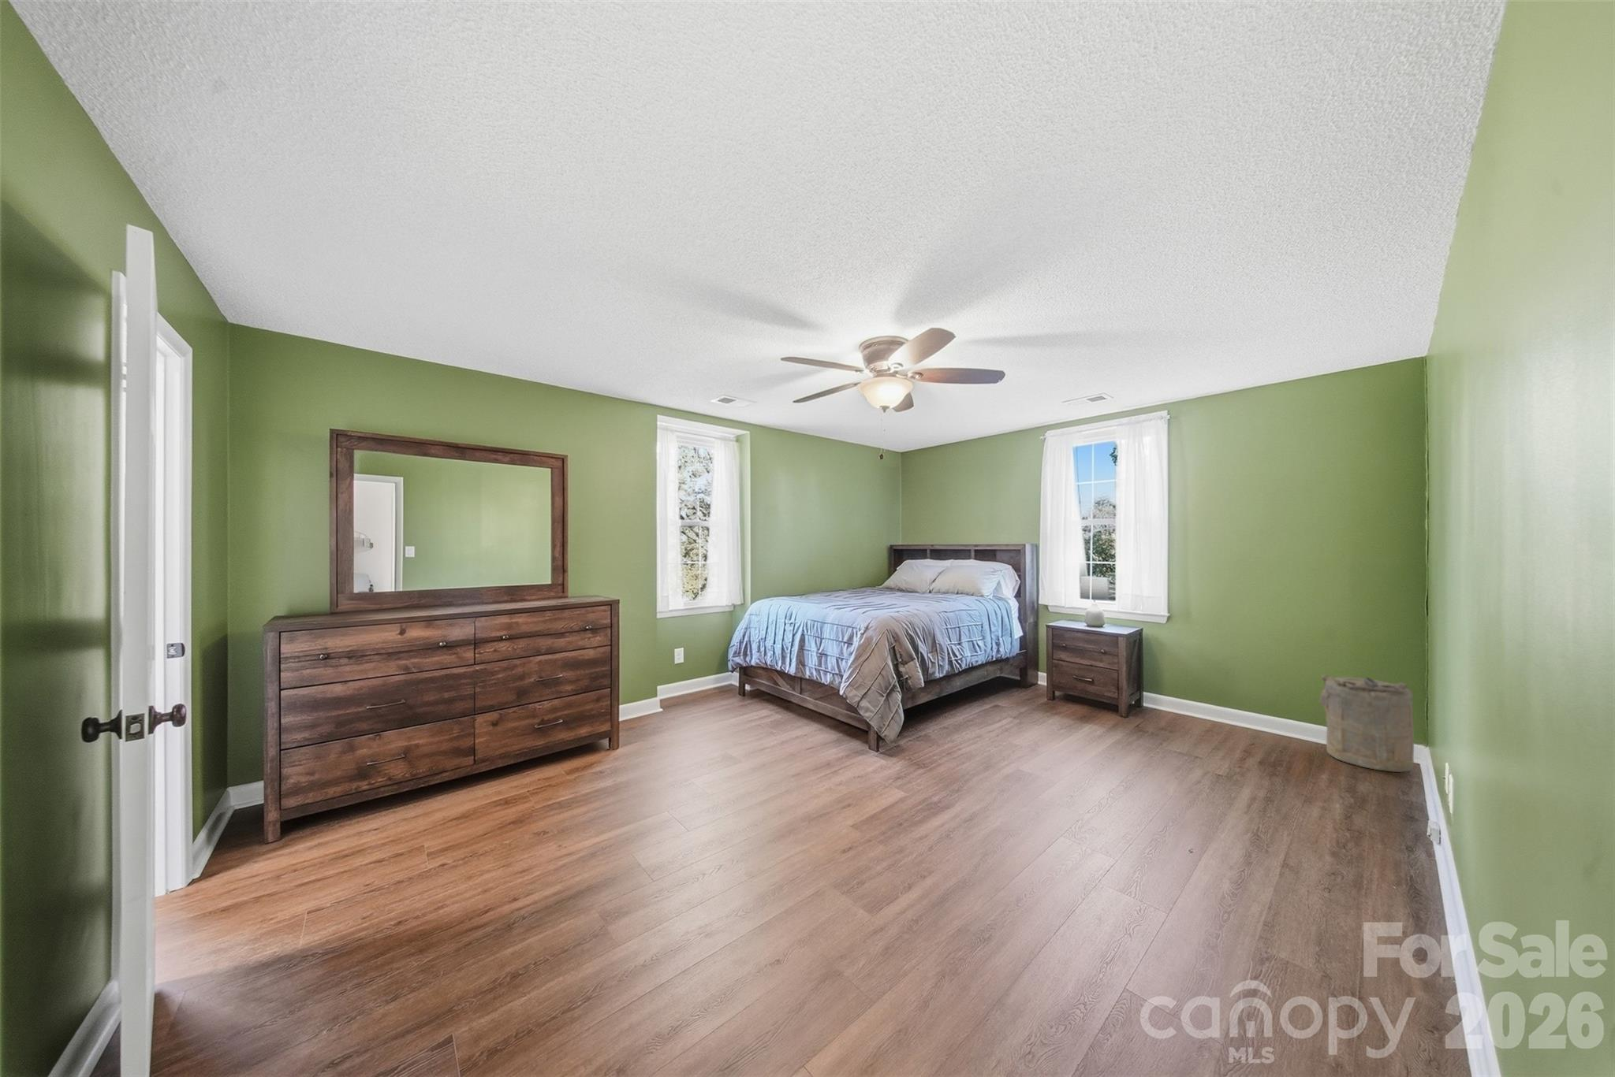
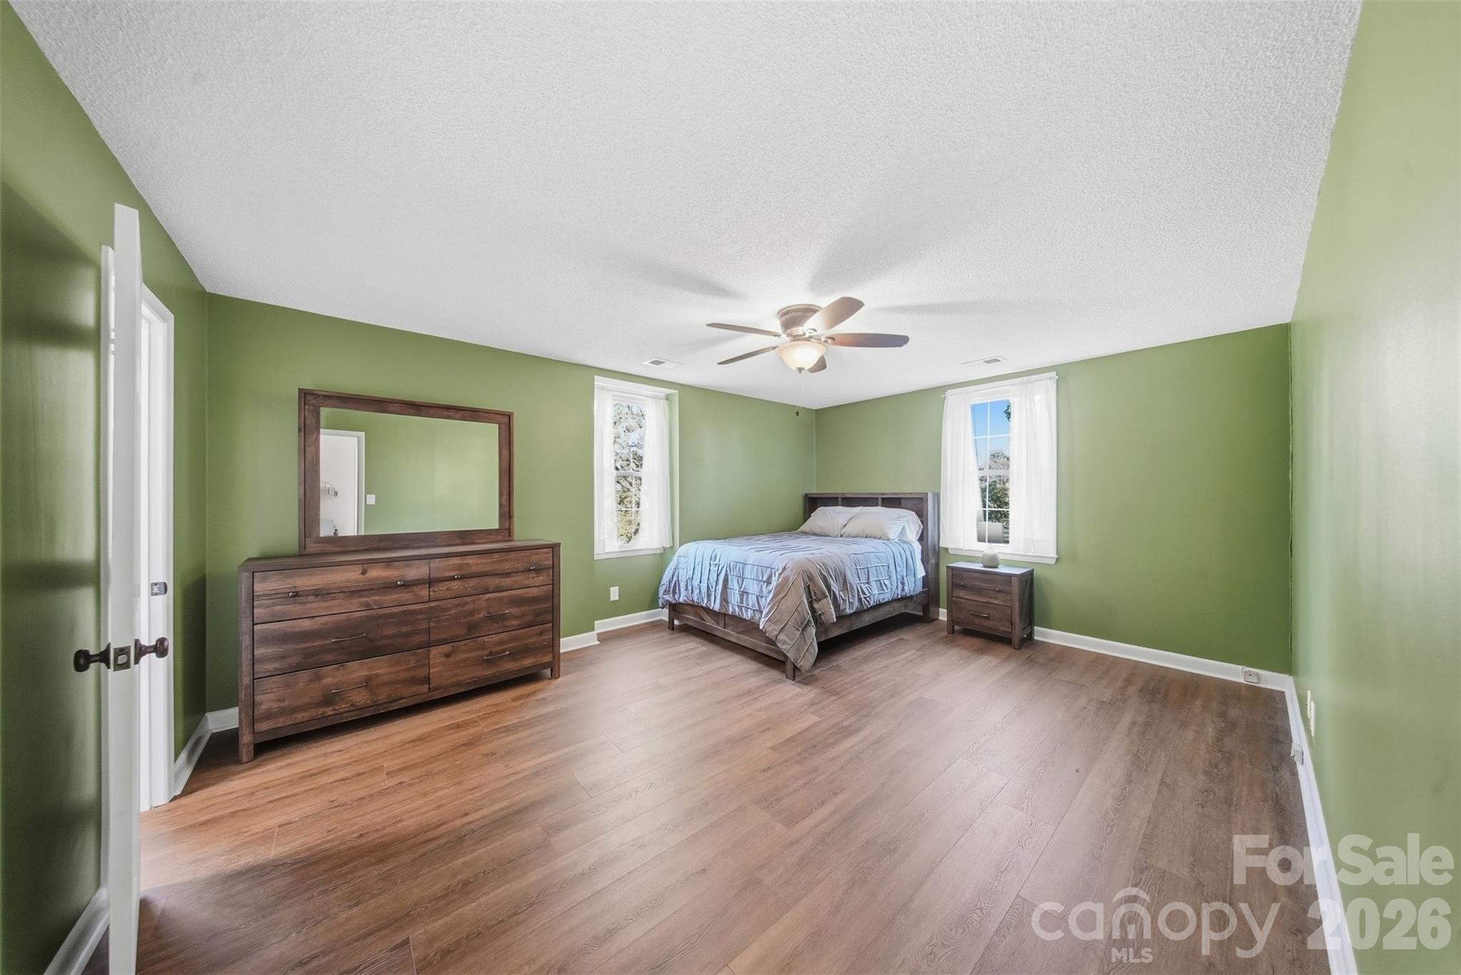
- laundry hamper (1364, 716)
